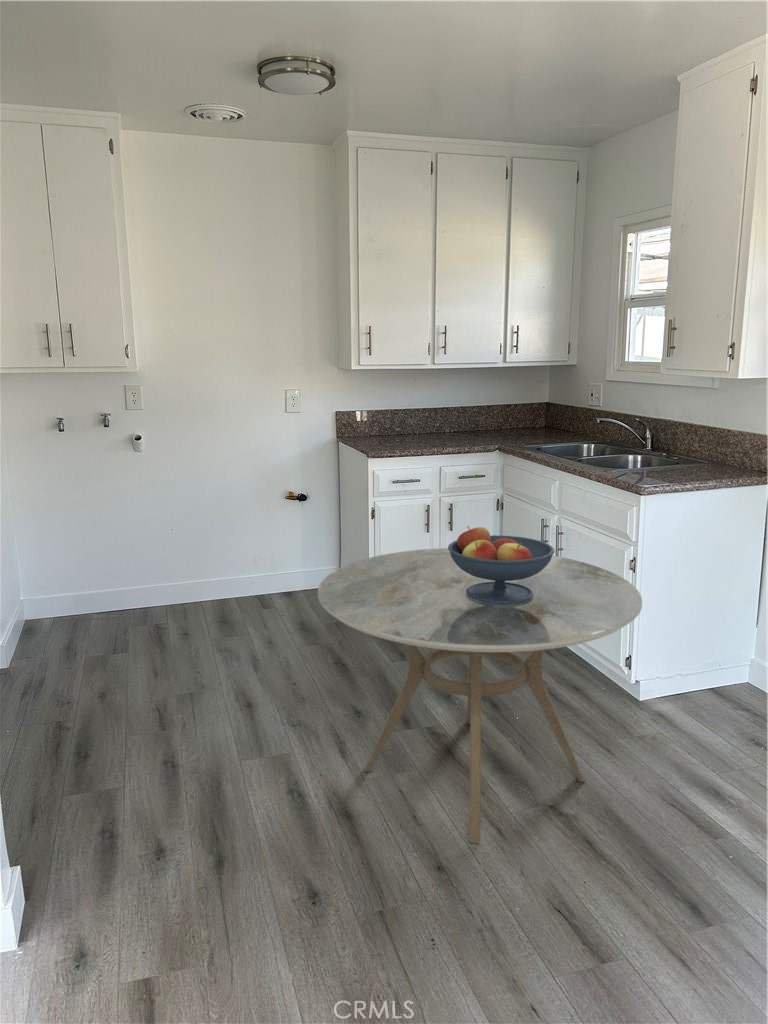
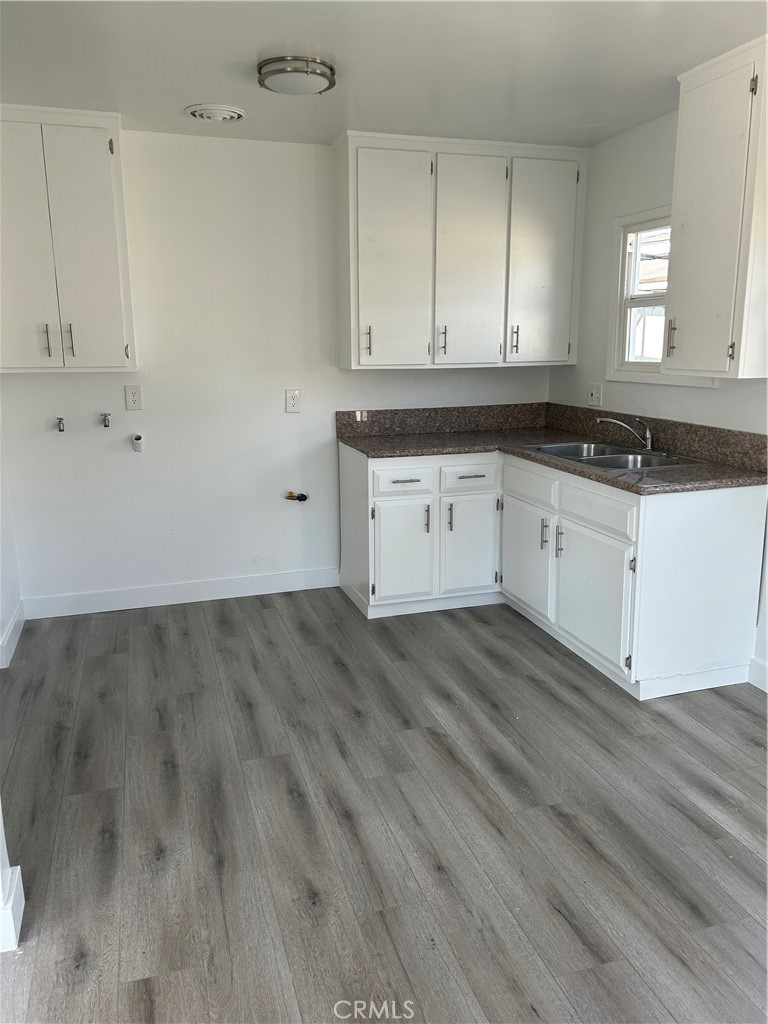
- dining table (474, 683)
- fruit bowl (500, 561)
